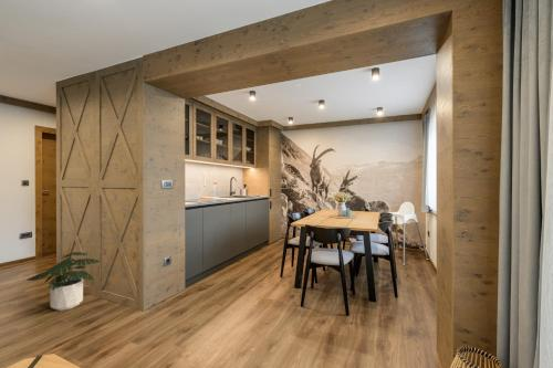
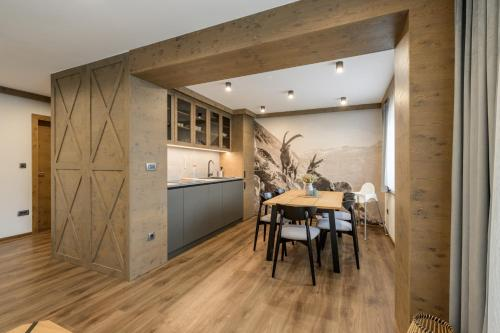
- potted plant (66, 281)
